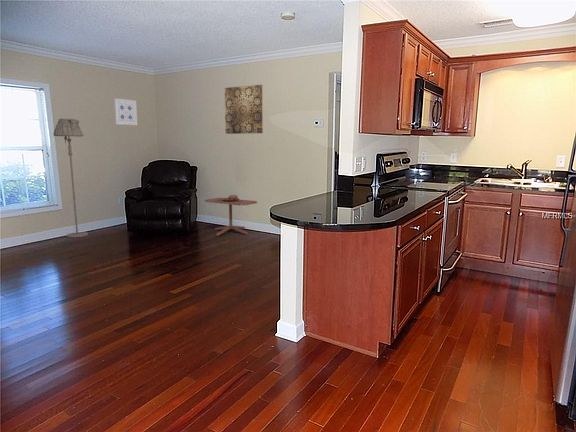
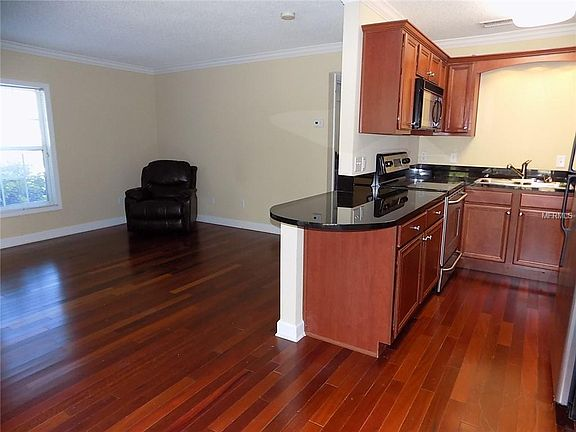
- side table (230, 213)
- floor lamp (72, 178)
- wall art (243, 110)
- wall art (125, 112)
